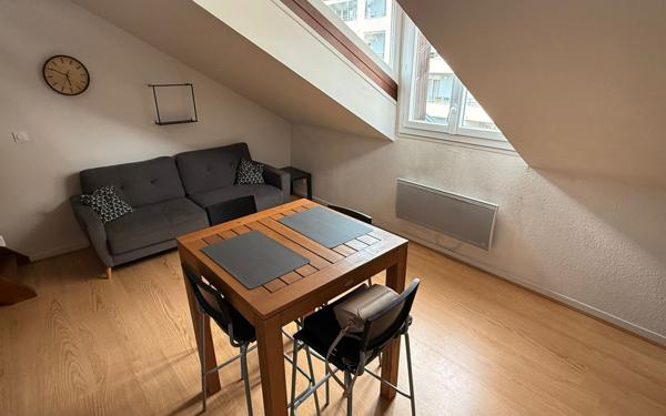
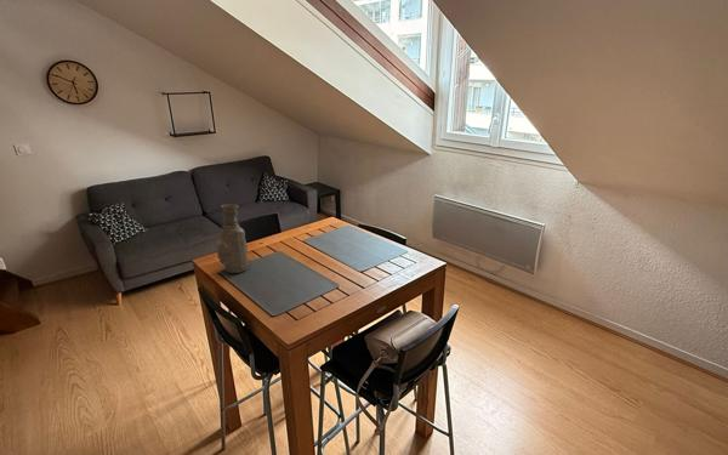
+ vase (232, 238)
